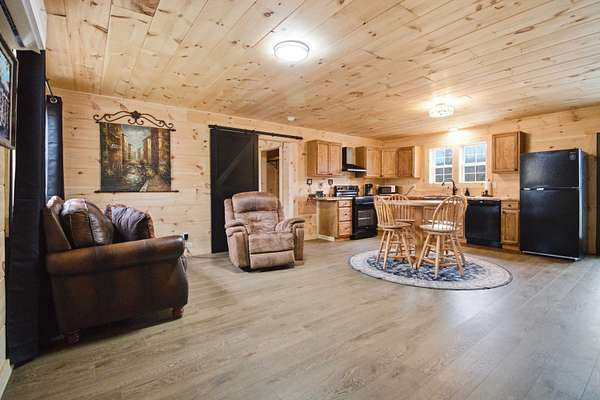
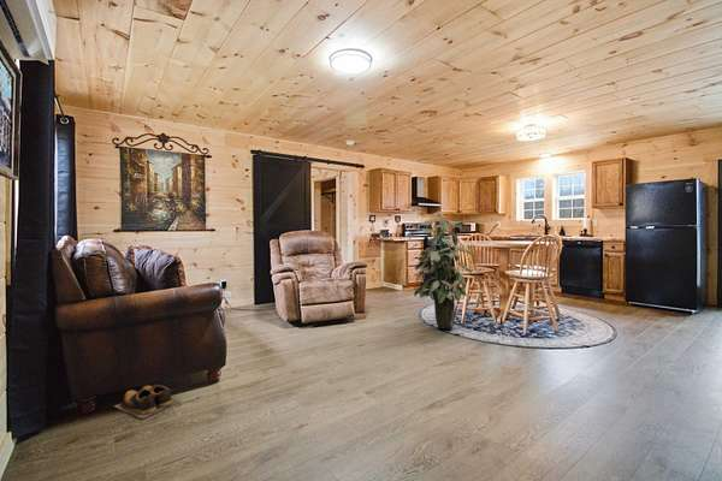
+ indoor plant (440, 269)
+ shoes (147, 394)
